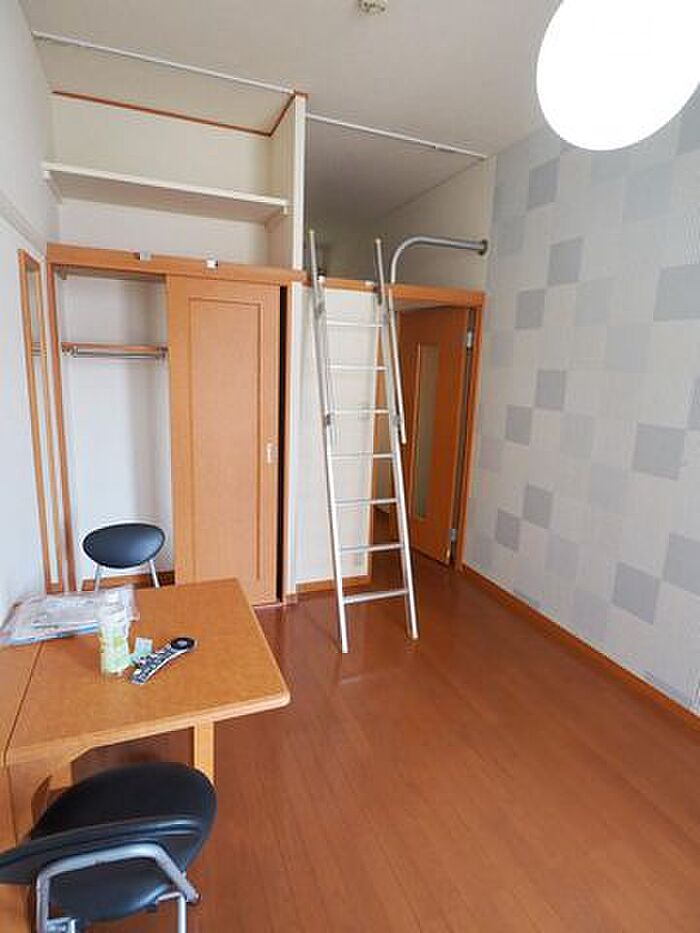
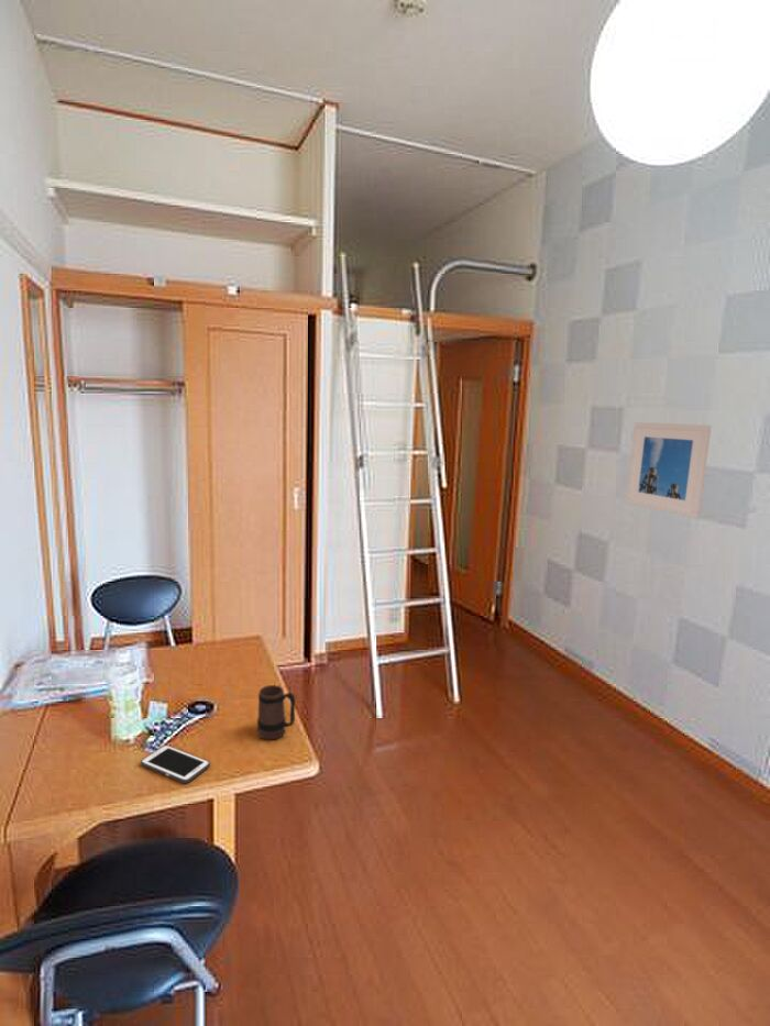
+ mug (276, 713)
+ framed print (664, 467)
+ cell phone (175, 763)
